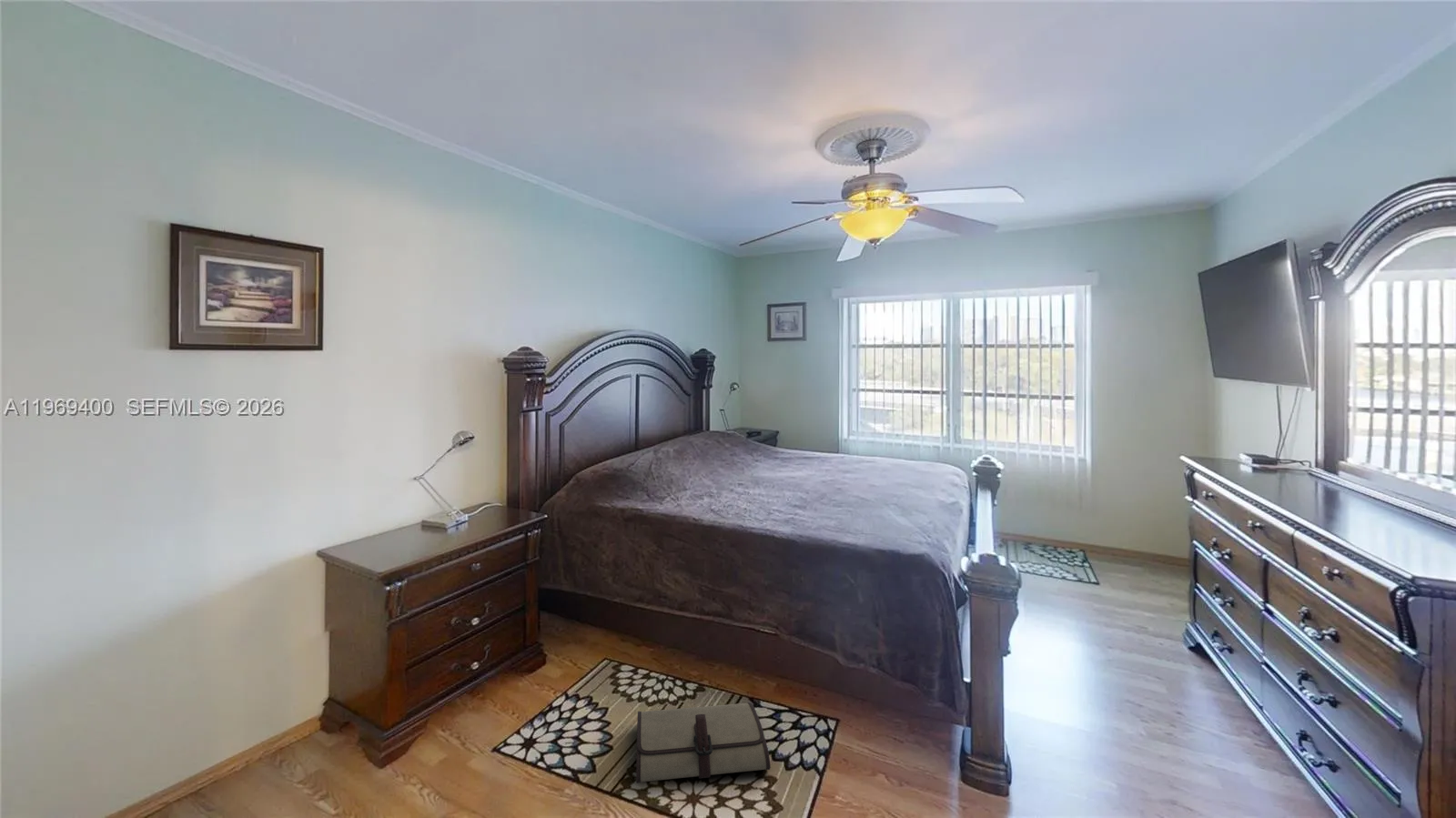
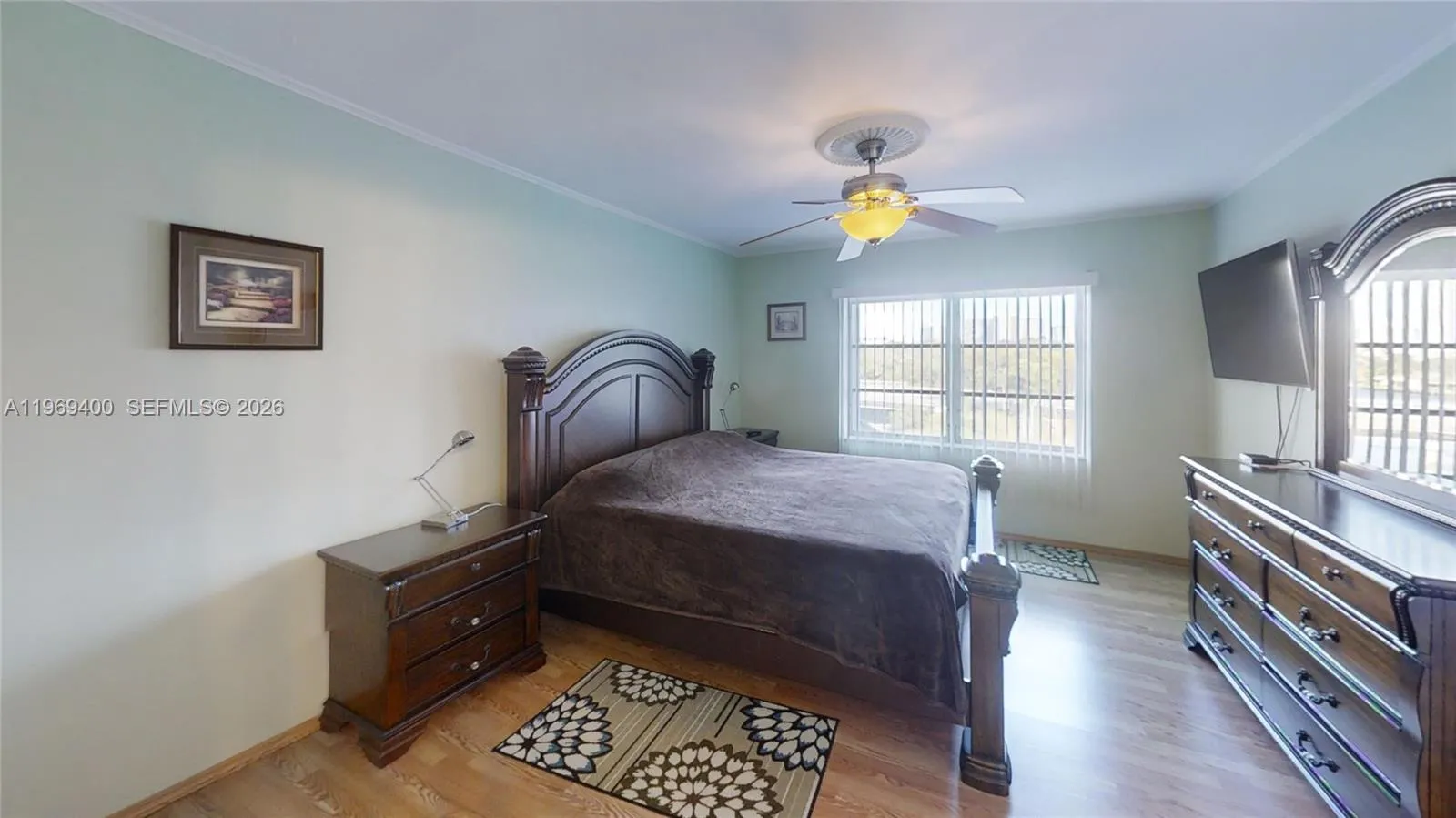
- tool roll (699, 728)
